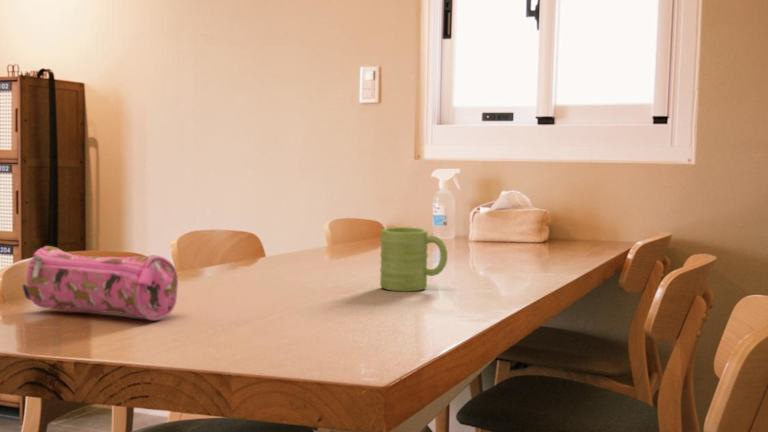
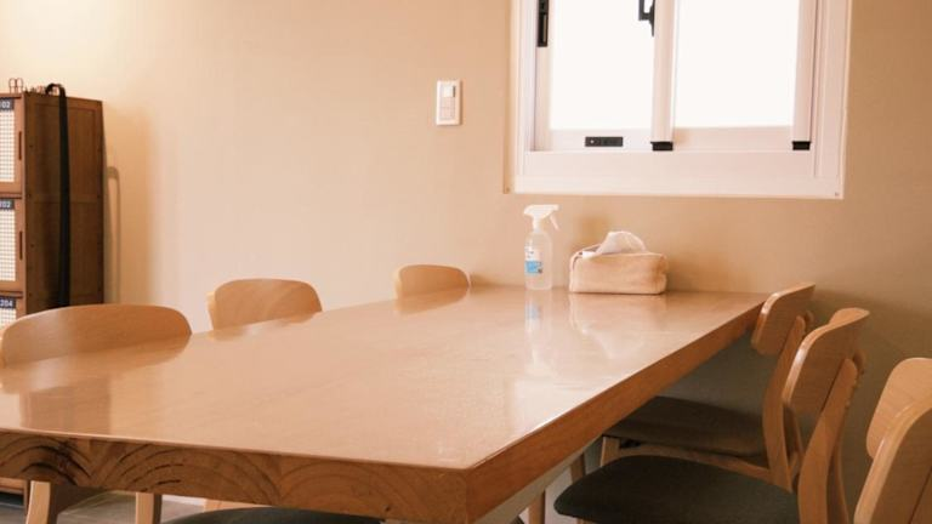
- pencil case (101, 282)
- mug (414, 259)
